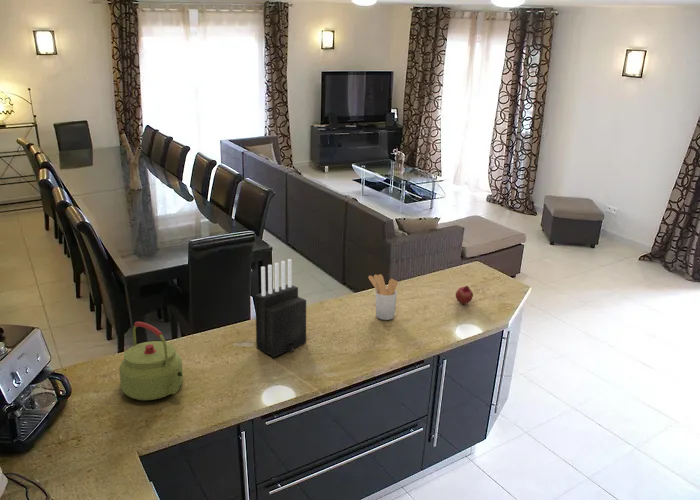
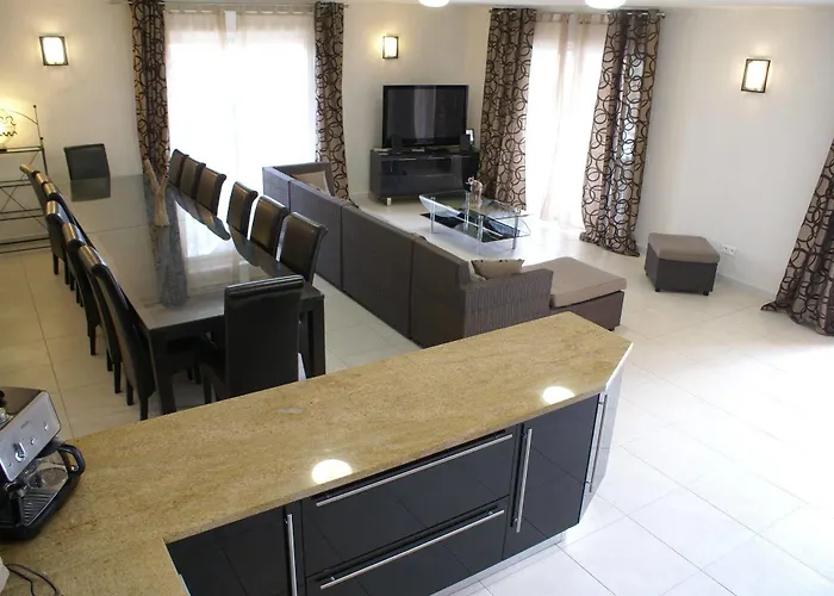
- kettle (155, 359)
- fruit (464, 293)
- knife block (283, 307)
- utensil holder (382, 296)
